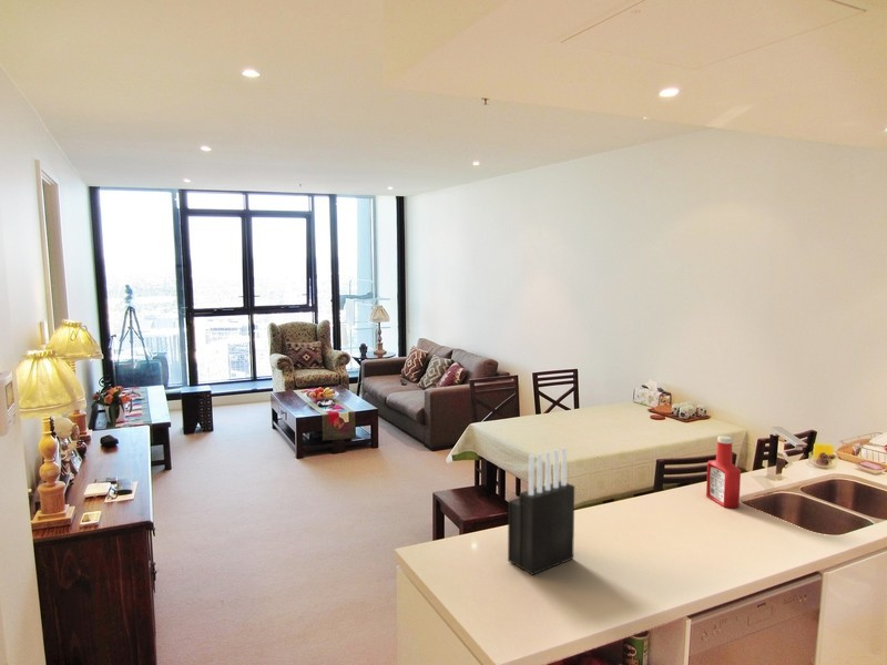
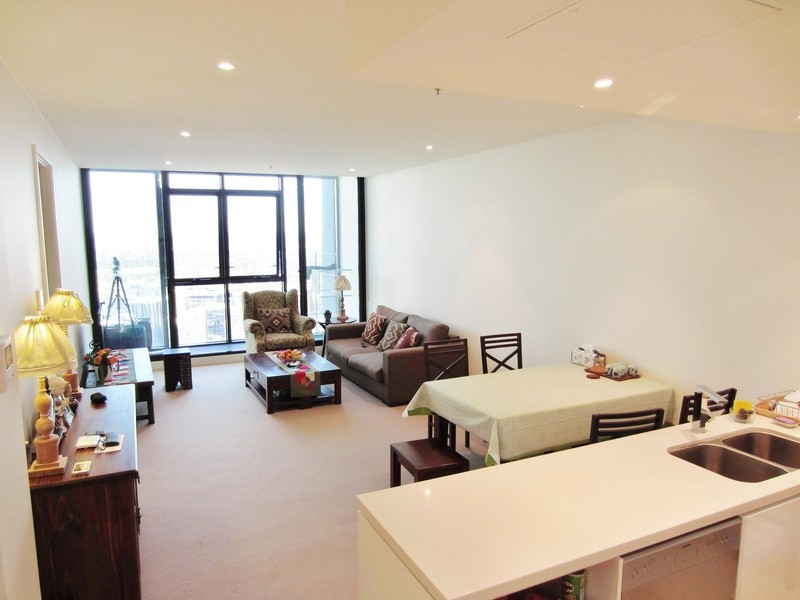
- soap bottle (723, 469)
- knife block (539, 503)
